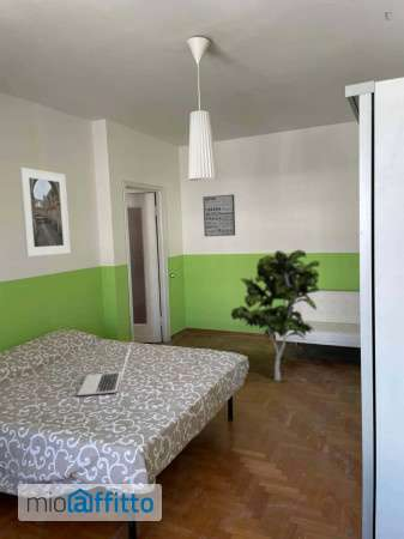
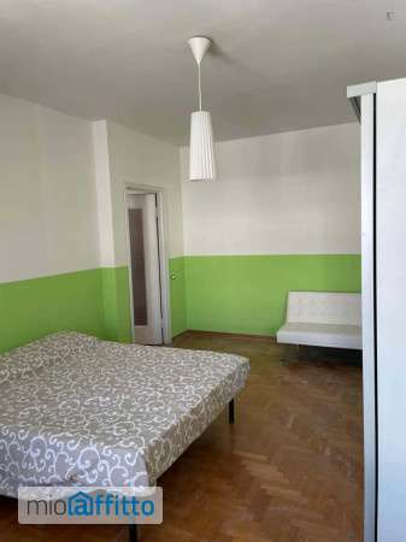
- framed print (46, 213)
- laptop (109, 373)
- indoor plant (275, 314)
- wall art (218, 216)
